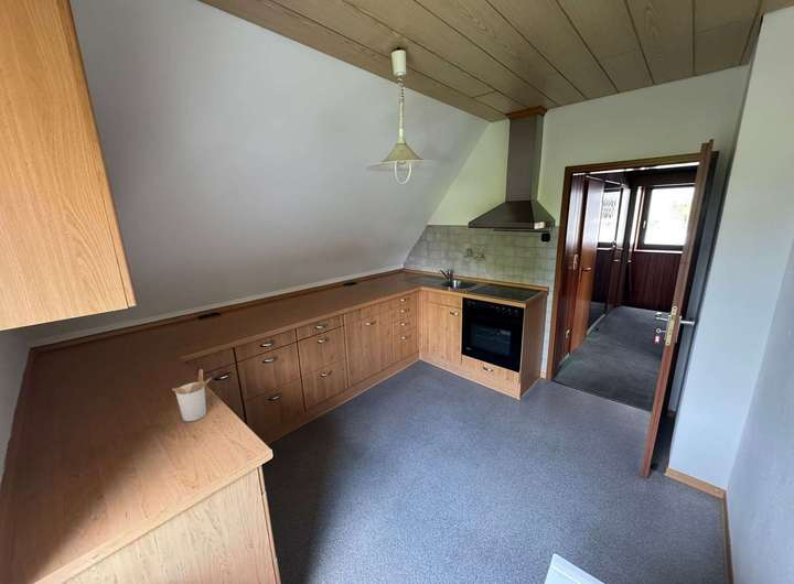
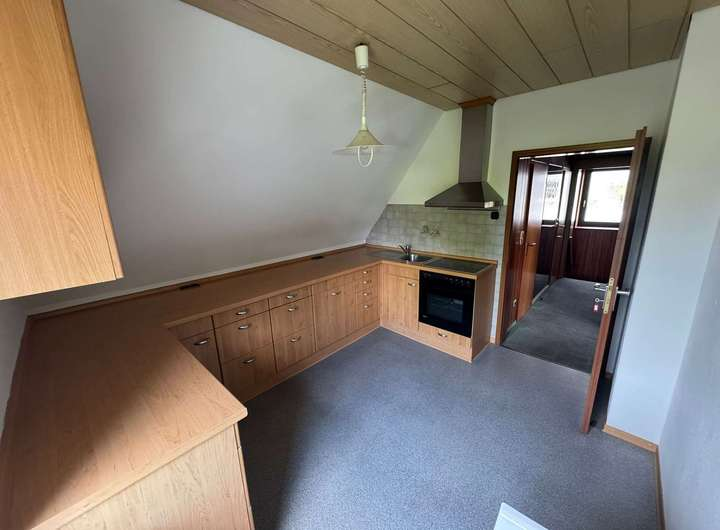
- utensil holder (195, 396)
